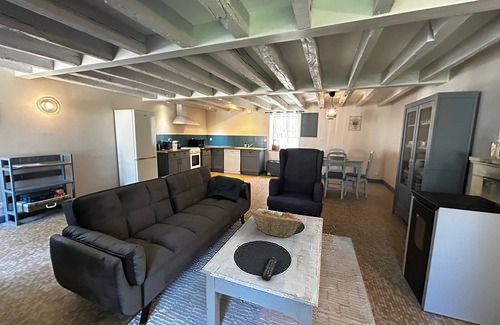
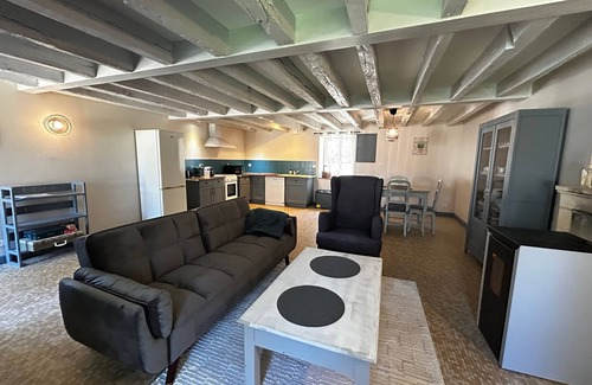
- fruit basket (274, 219)
- remote control (270, 267)
